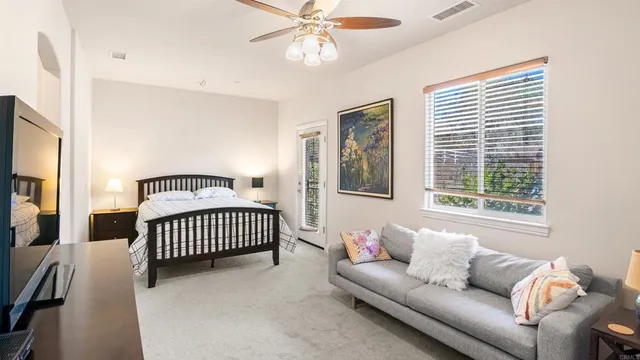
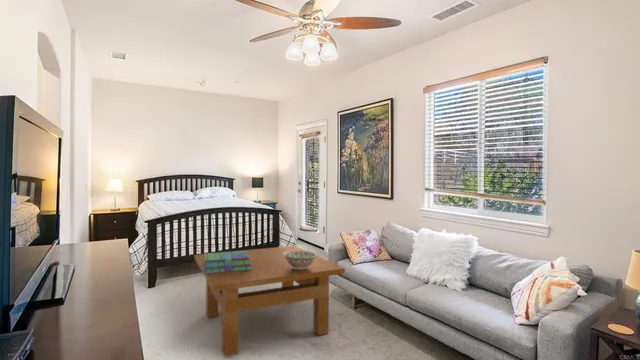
+ decorative bowl (300, 260)
+ table (263, 292)
+ stack of books (226, 260)
